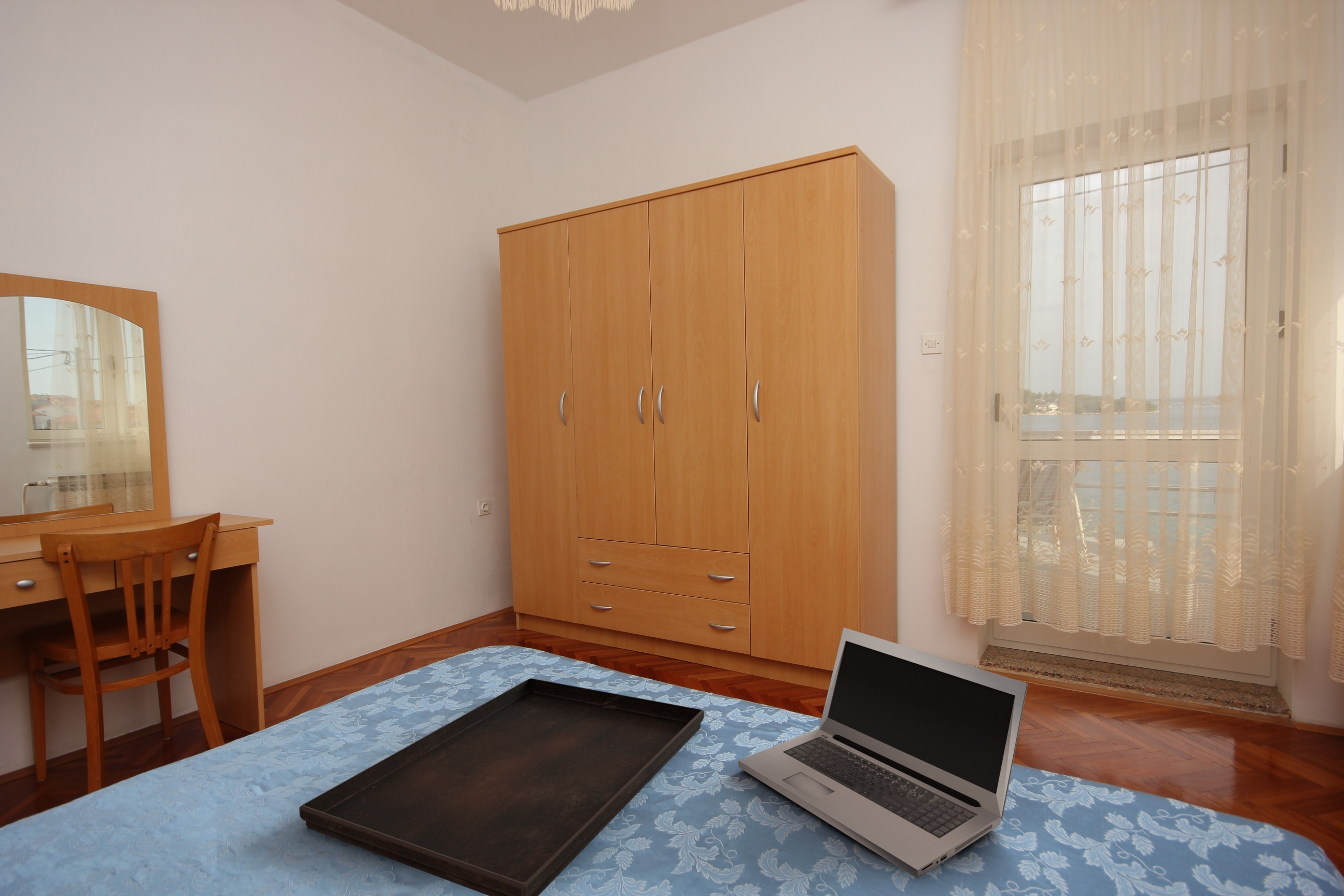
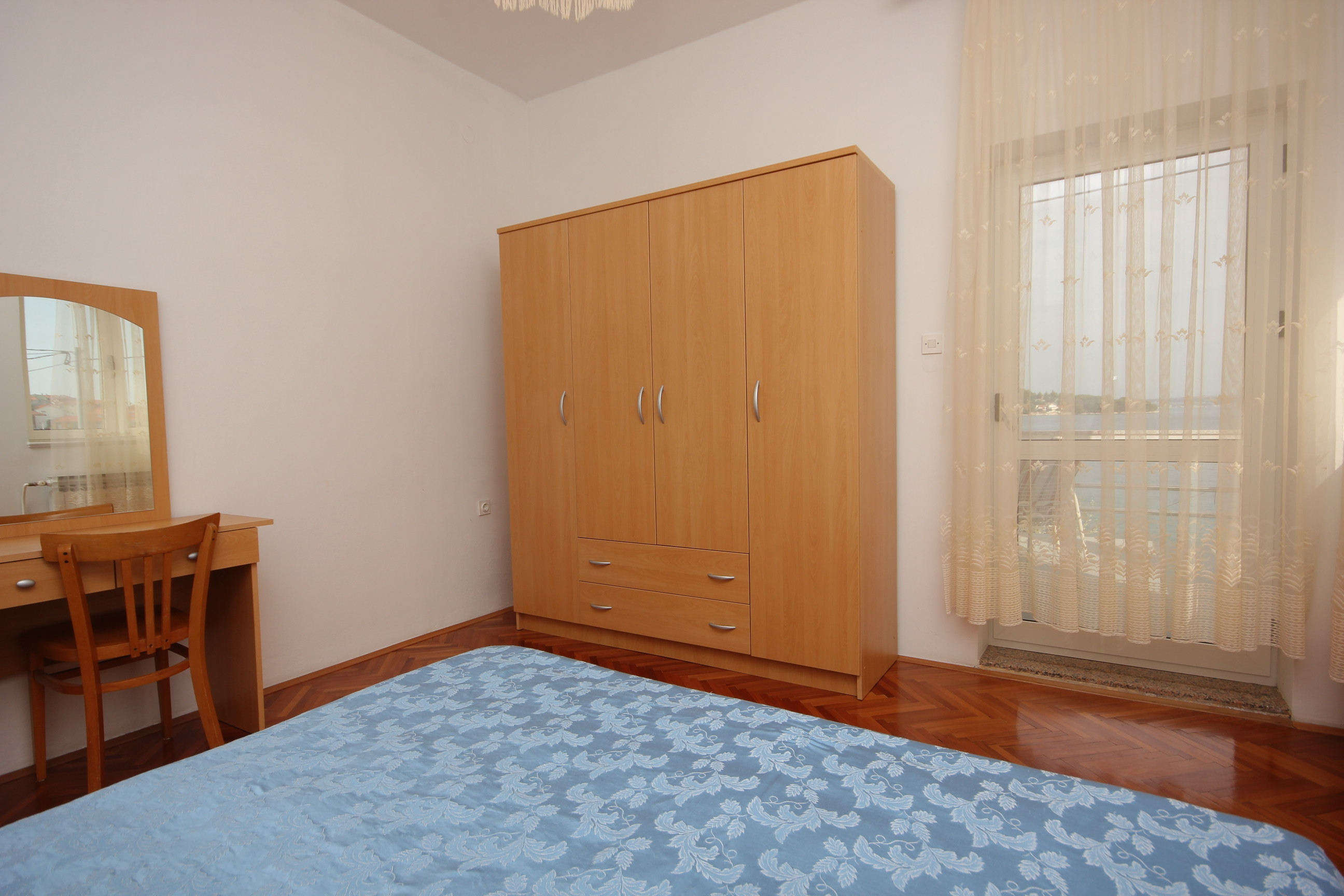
- laptop (874, 729)
- serving tray (528, 762)
